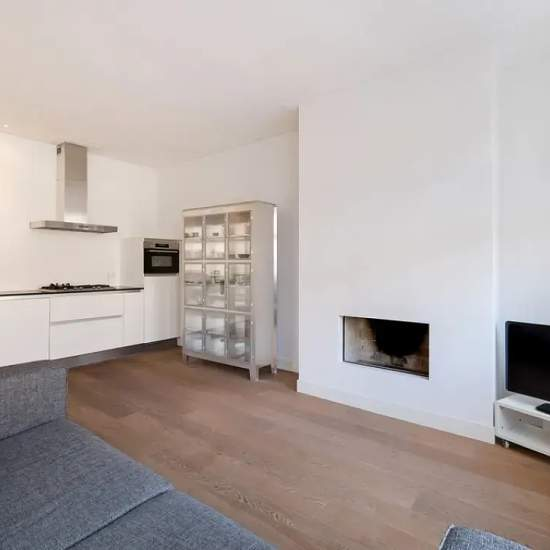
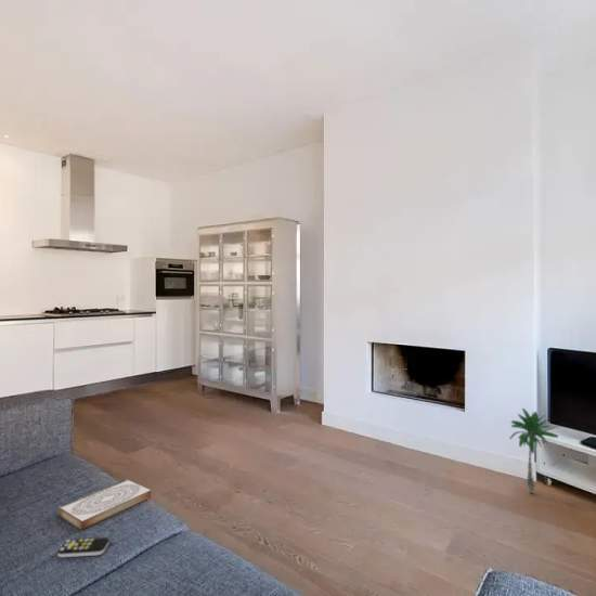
+ book (105, 502)
+ palm tree (532, 451)
+ remote control (83, 546)
